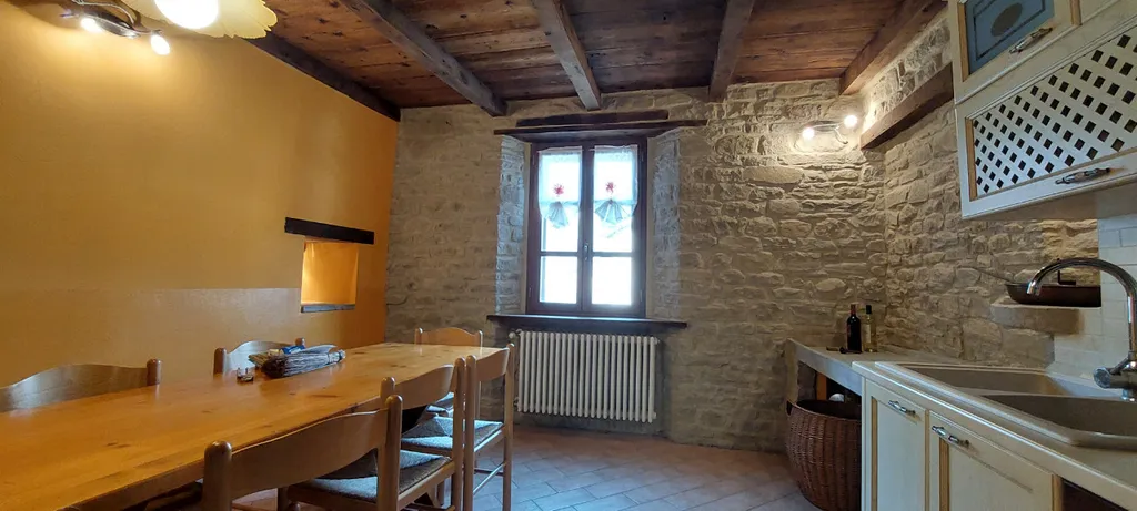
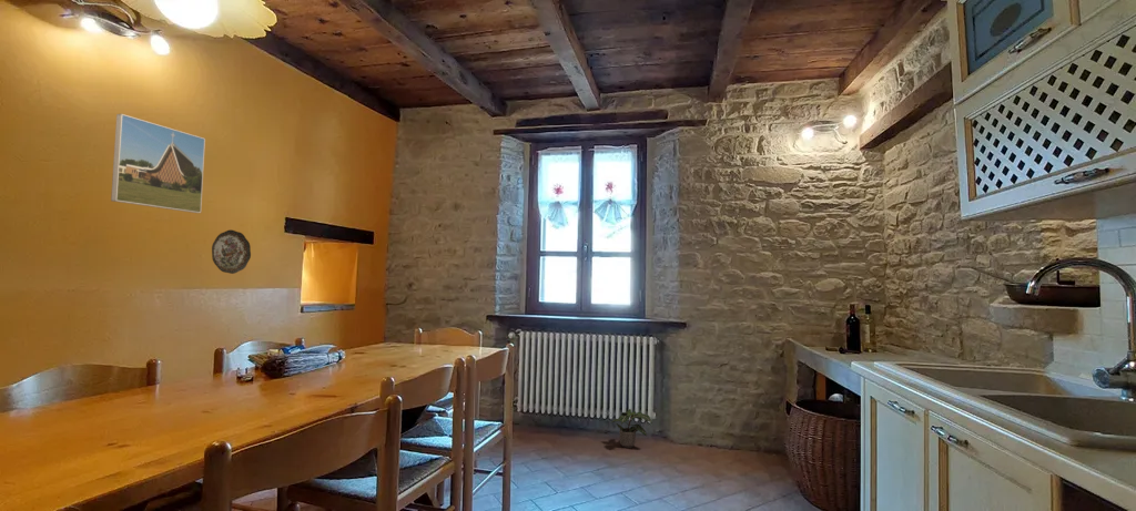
+ potted plant (630, 428)
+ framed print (161, 166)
+ decorative plate (230, 252)
